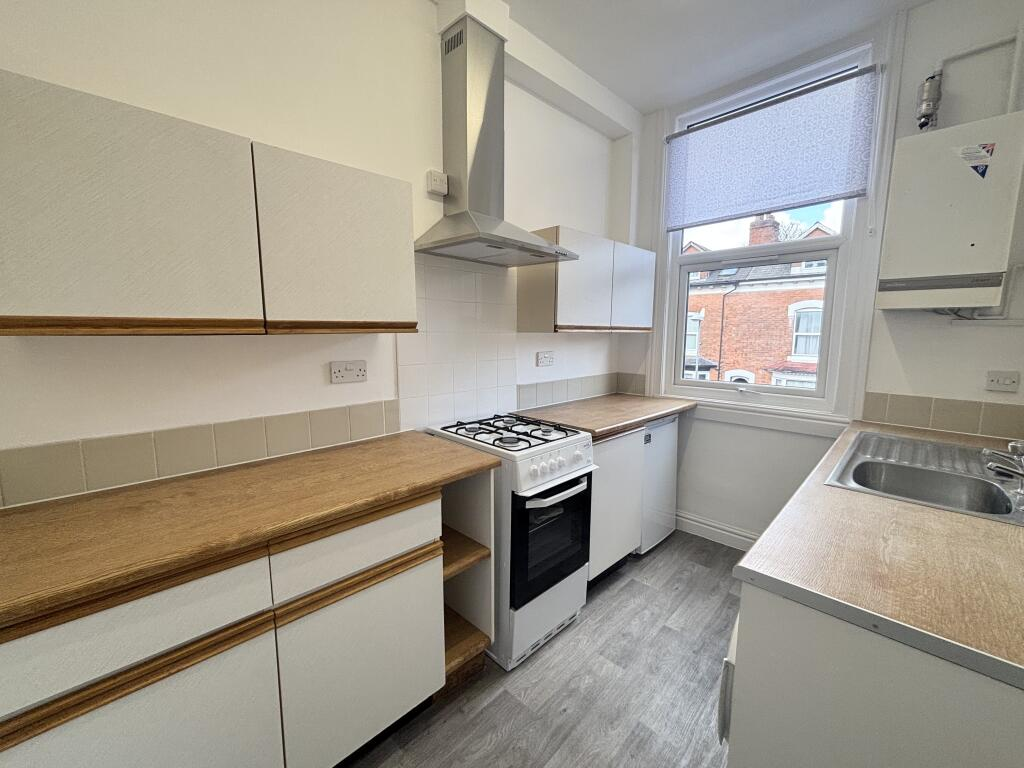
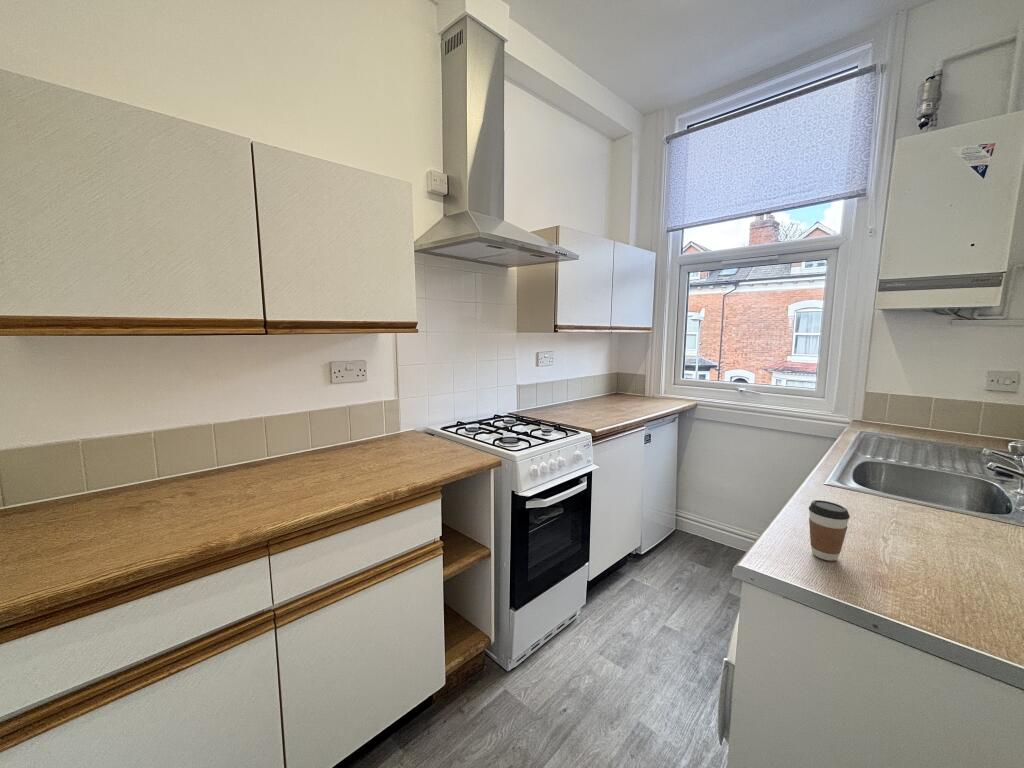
+ coffee cup (826, 530)
